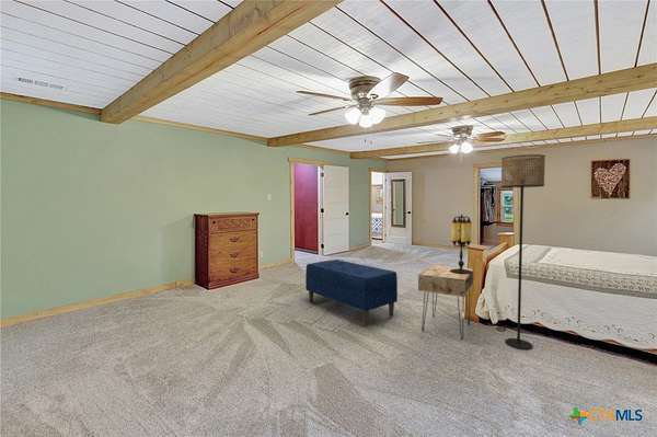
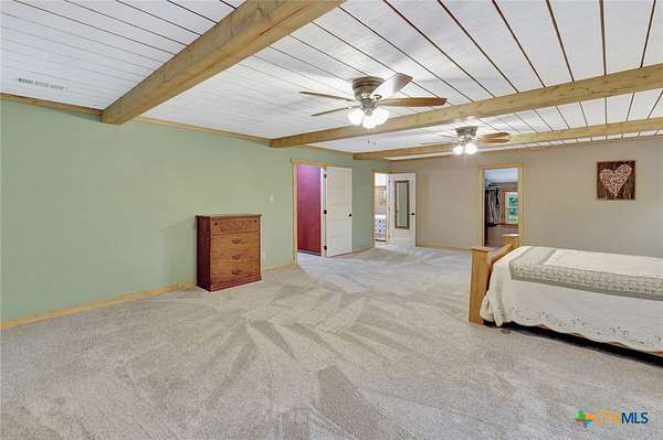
- nightstand (446, 294)
- table lamp (461, 242)
- bench (348, 288)
- floor lamp (520, 252)
